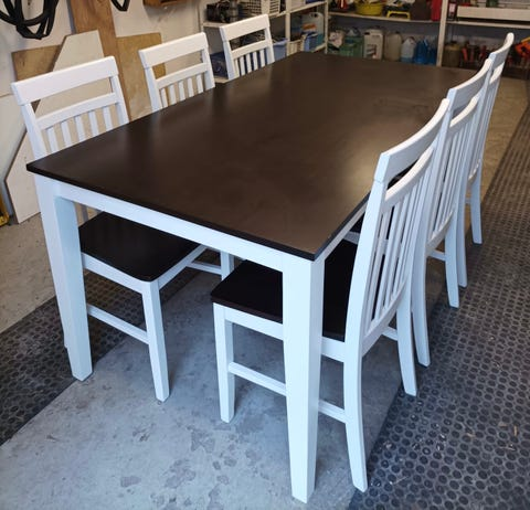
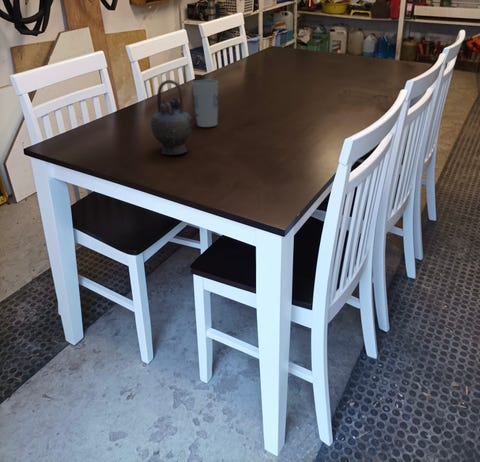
+ cup (206, 103)
+ teapot (175, 117)
